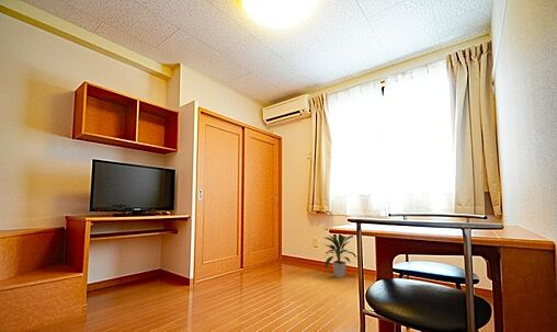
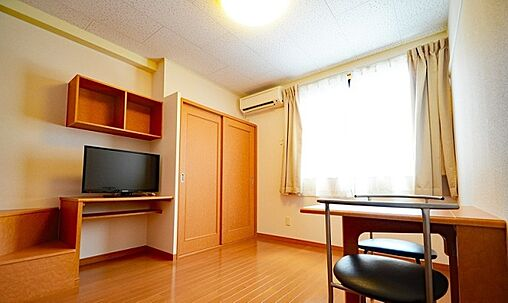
- indoor plant (337, 250)
